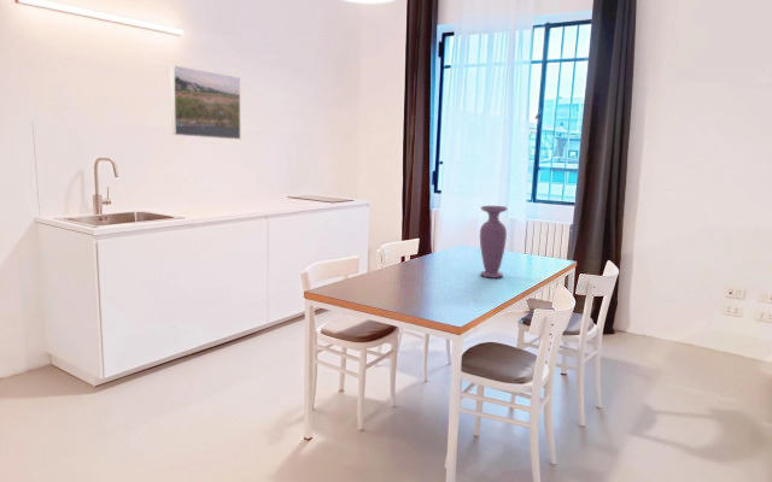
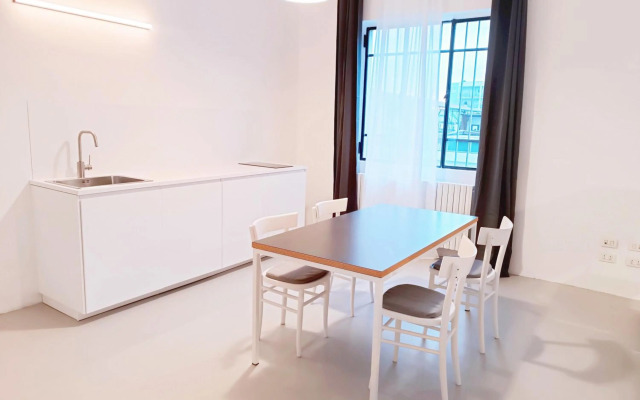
- vase (492, 241)
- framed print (207, 105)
